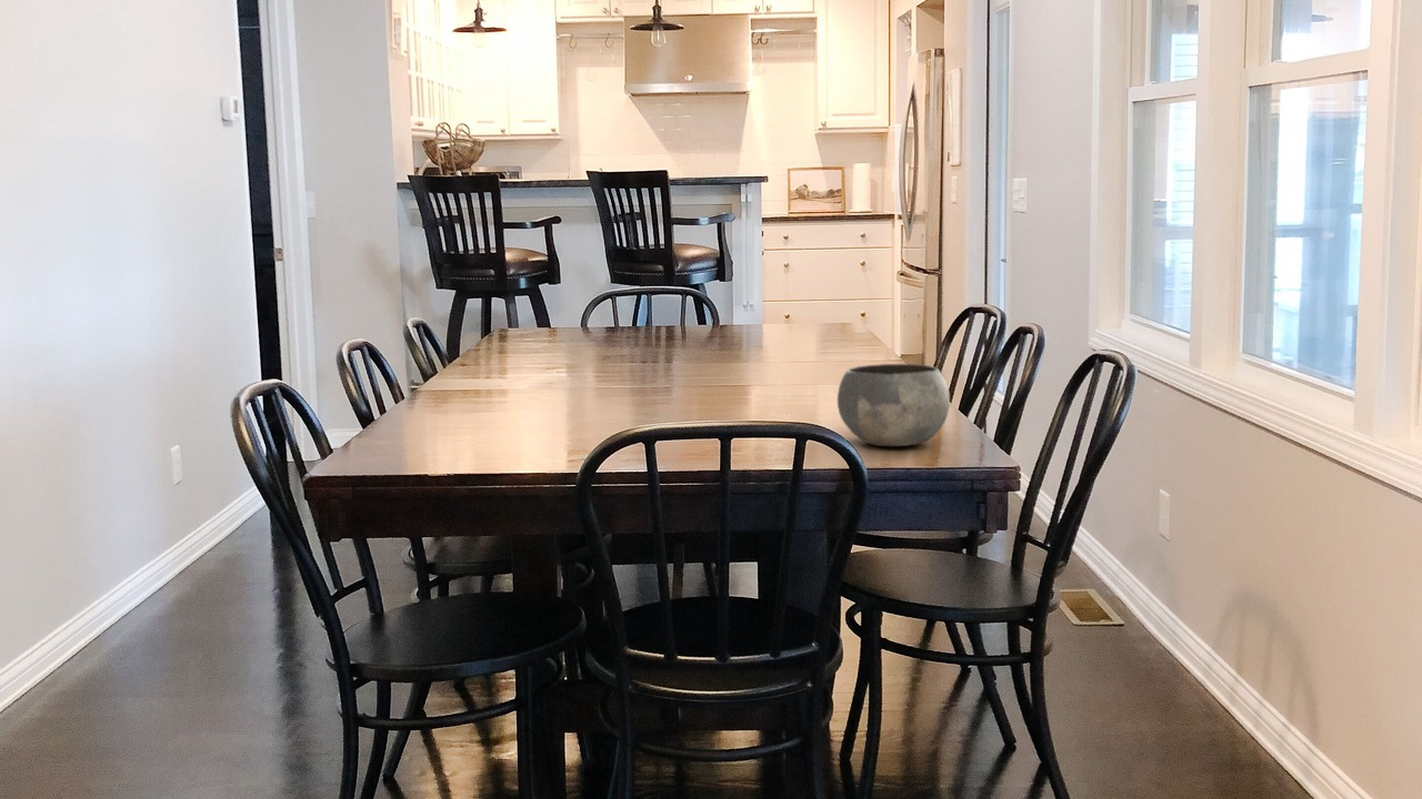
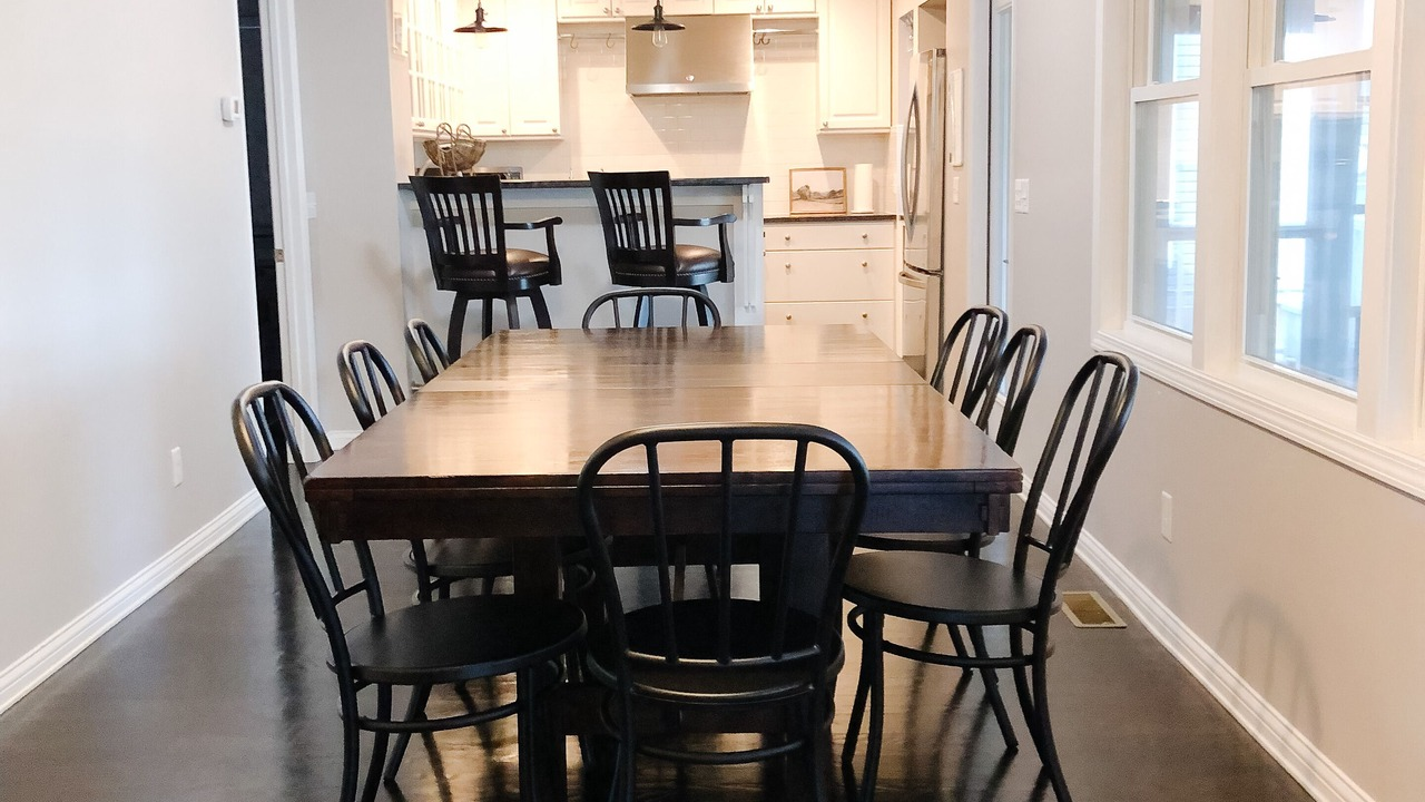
- bowl (893, 405)
